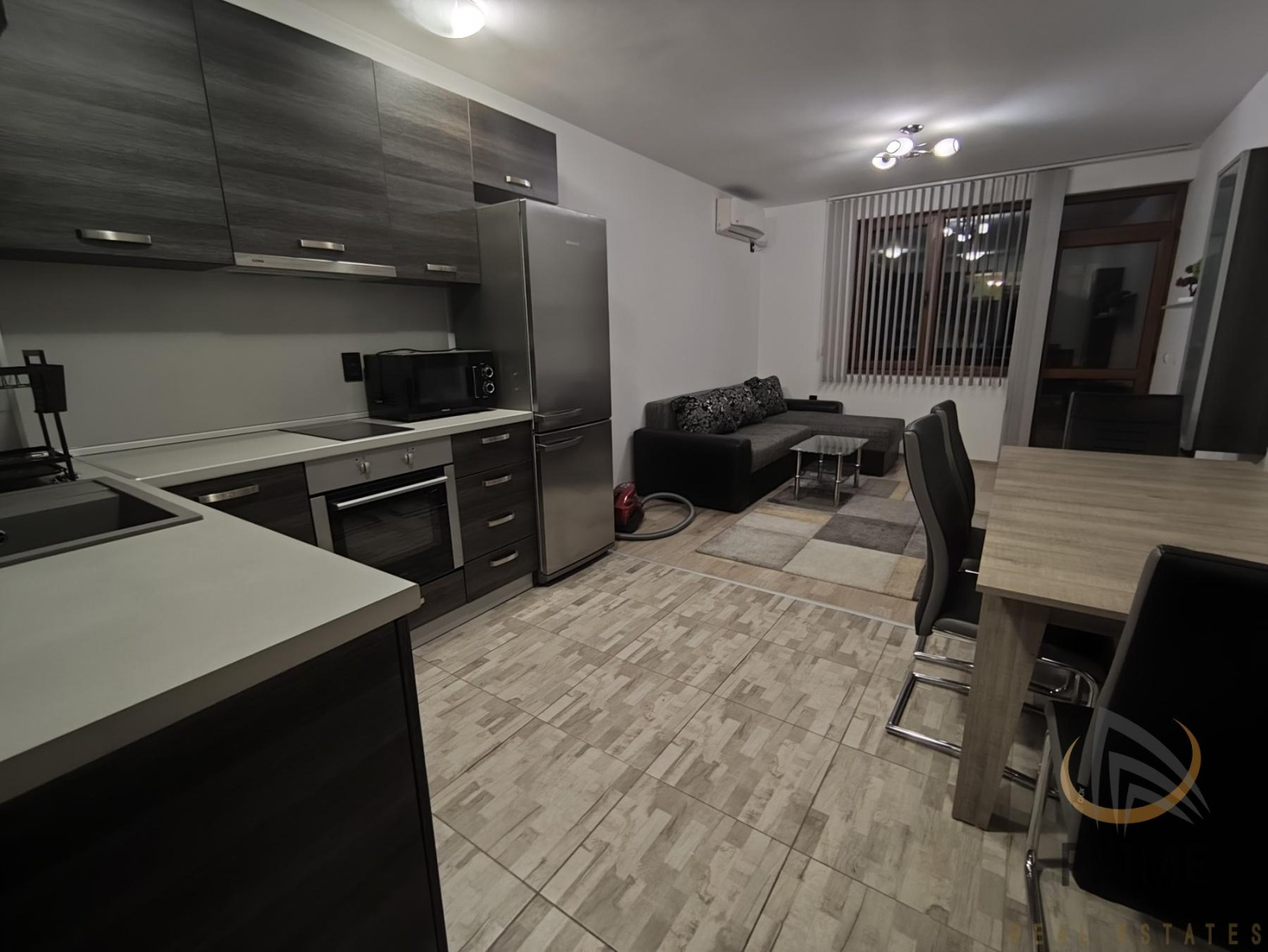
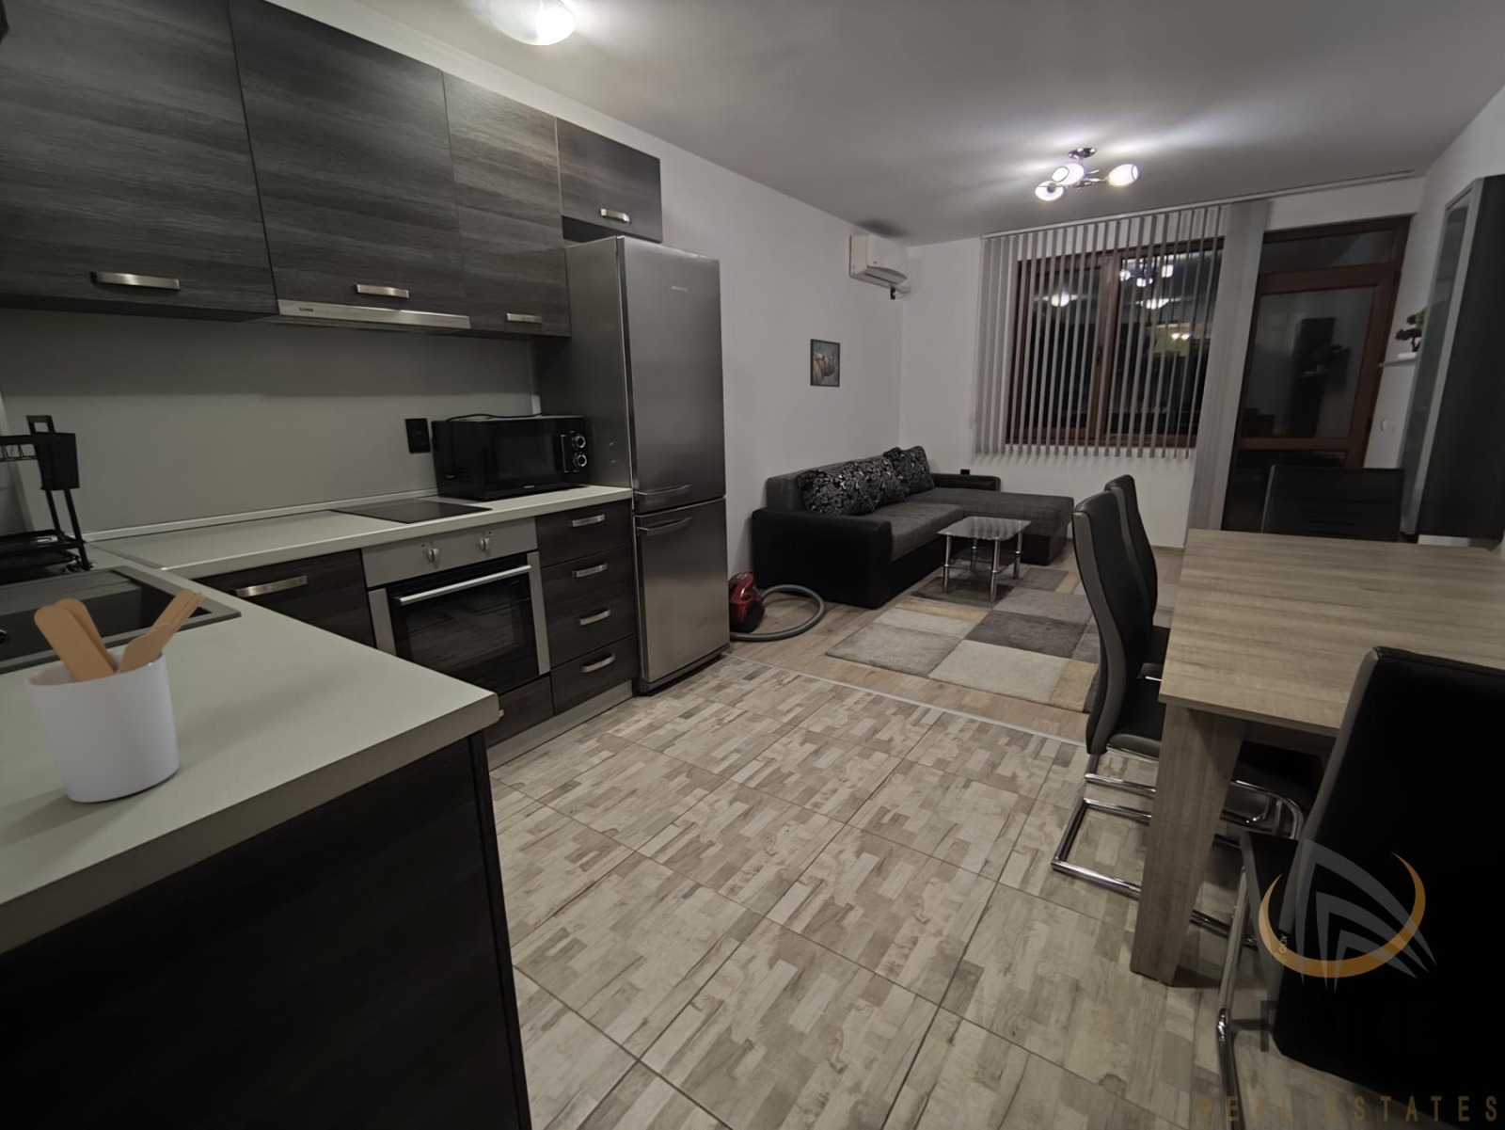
+ utensil holder (138, 685)
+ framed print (825, 363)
